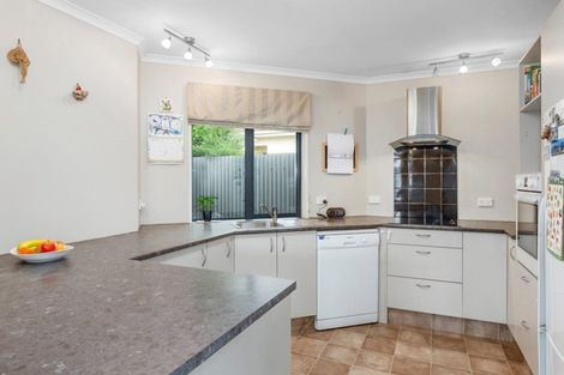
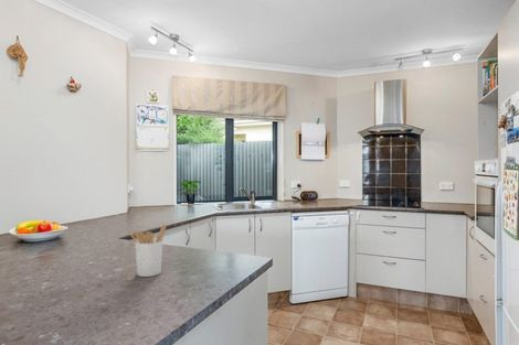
+ utensil holder (147, 250)
